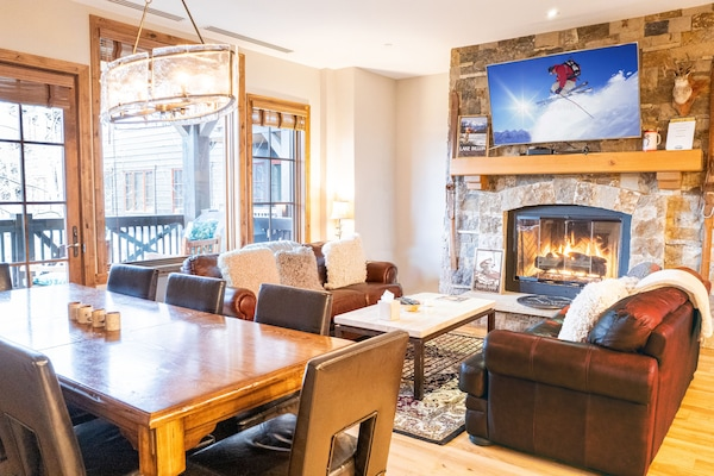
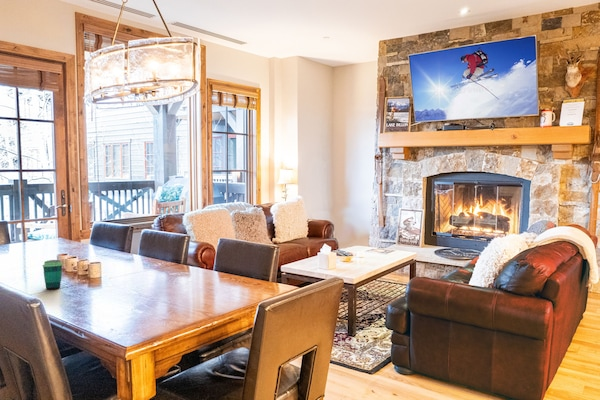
+ cup (53, 274)
